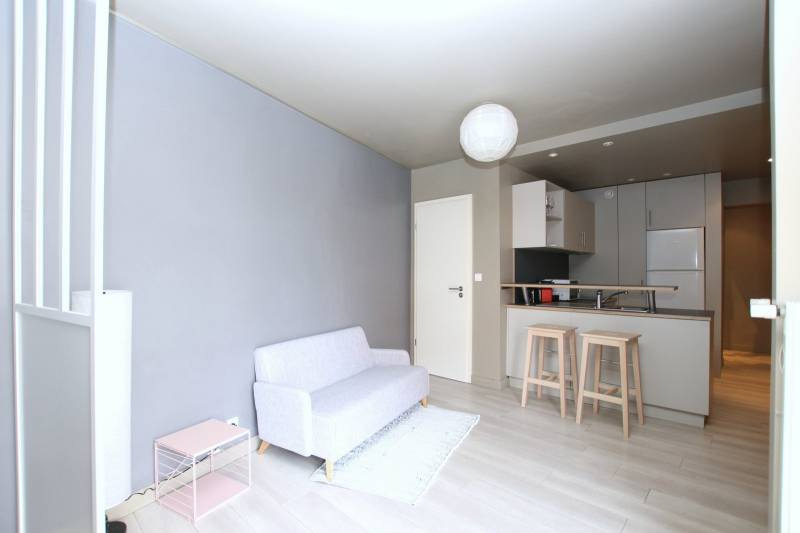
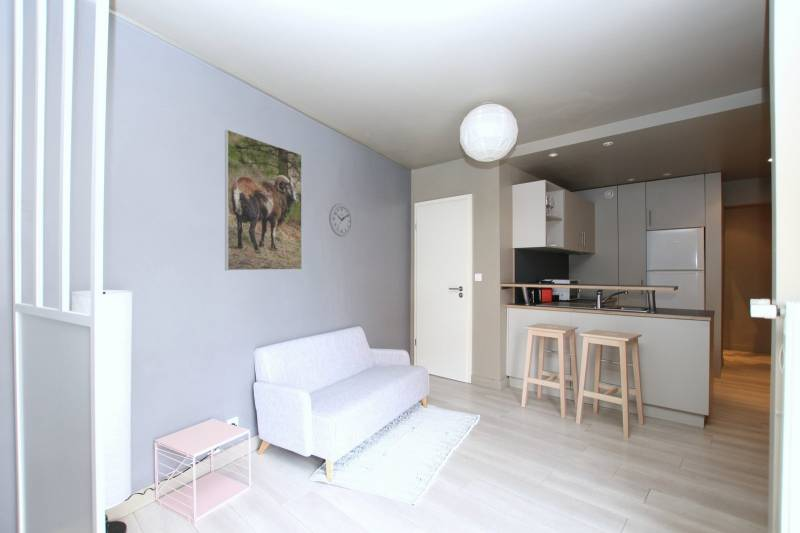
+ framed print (267, 206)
+ wall clock (341, 220)
